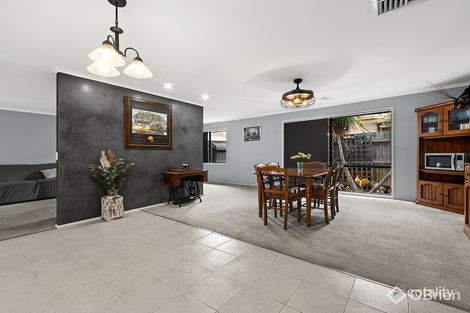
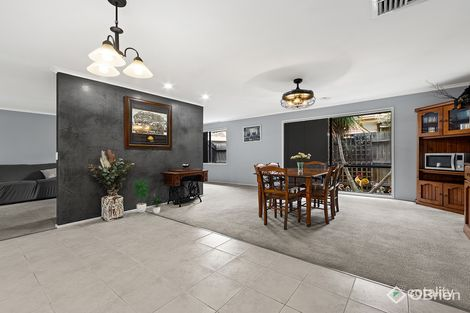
+ potted plant (148, 194)
